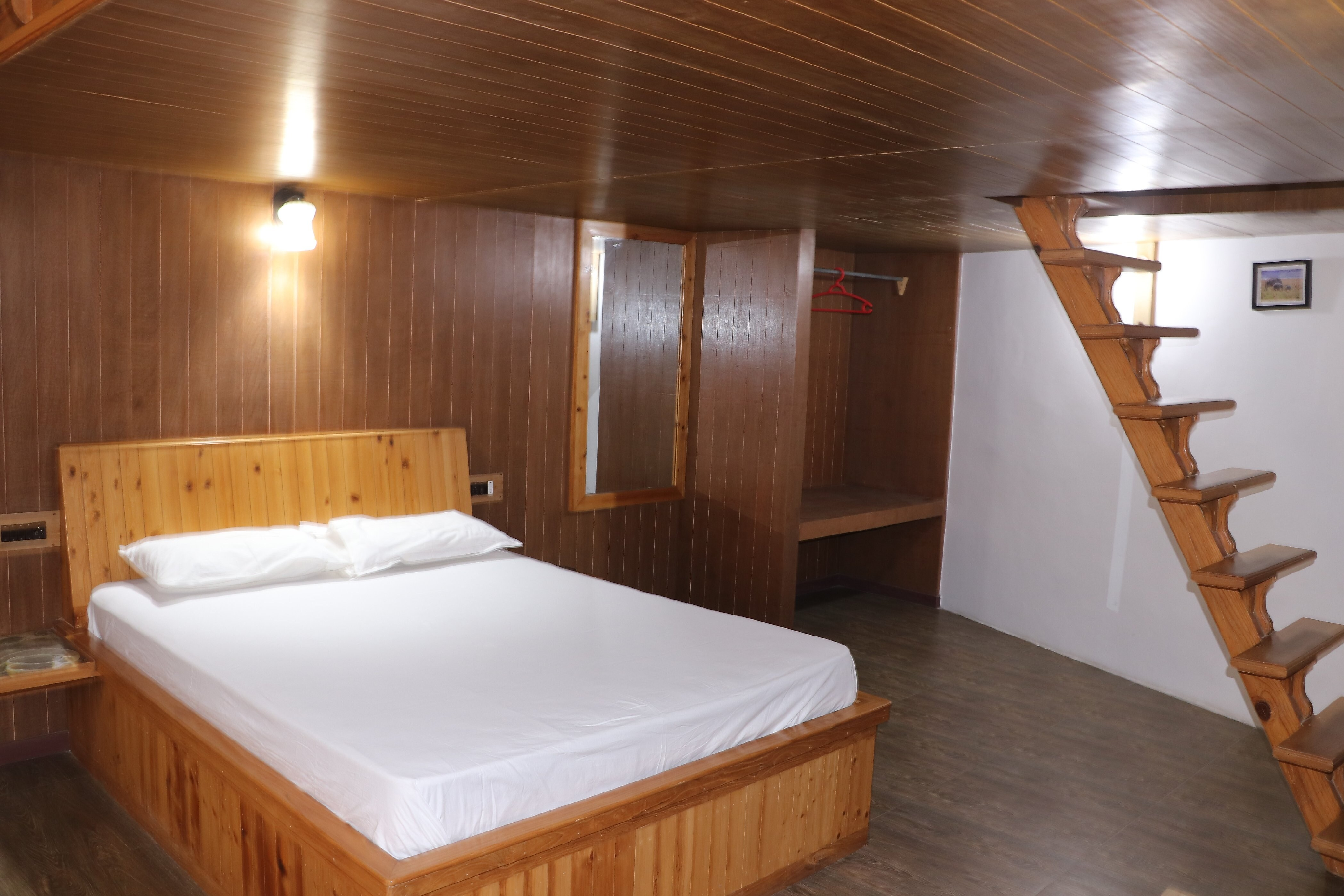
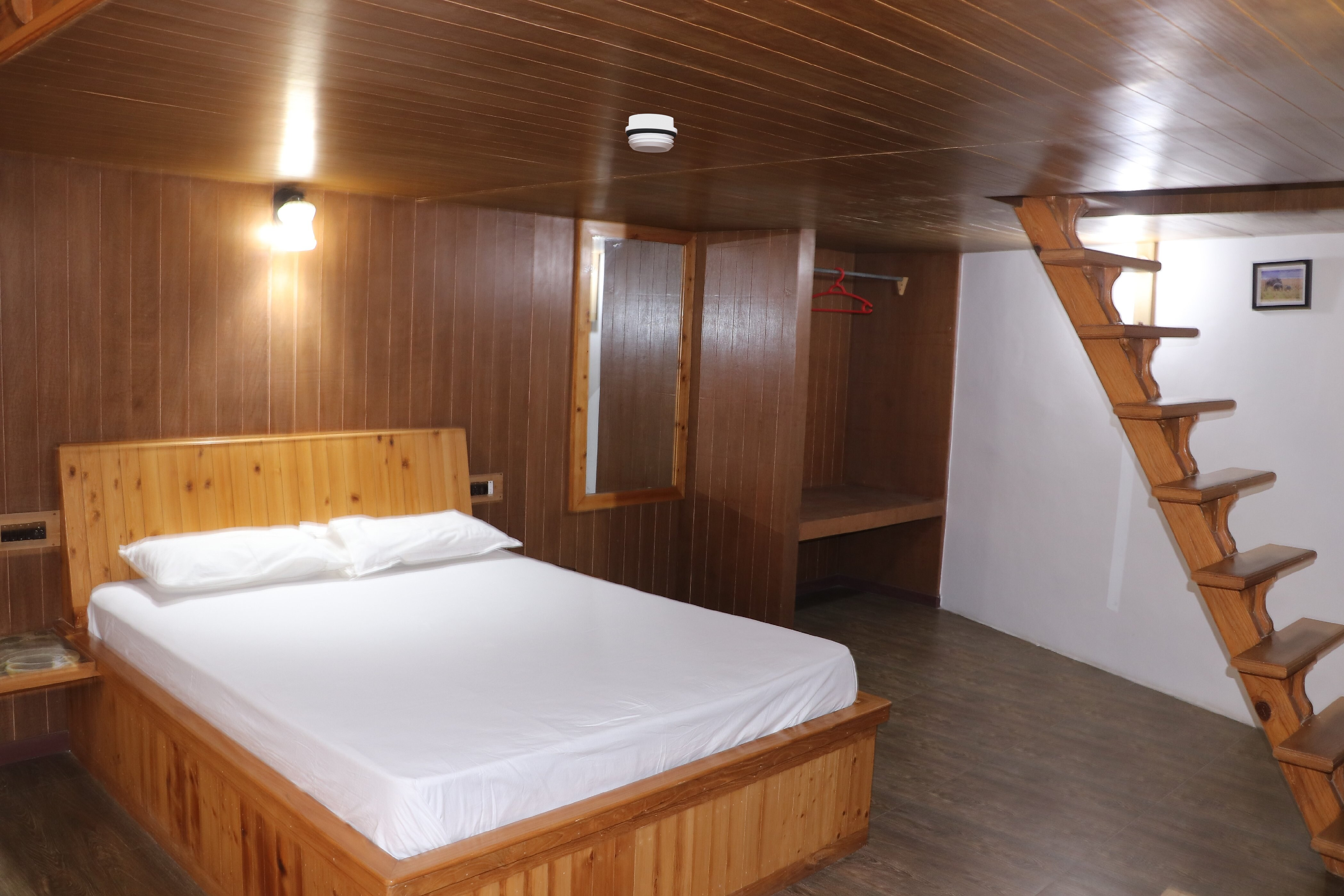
+ smoke detector (651, 134)
